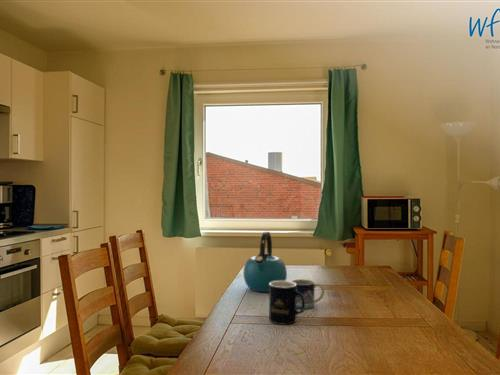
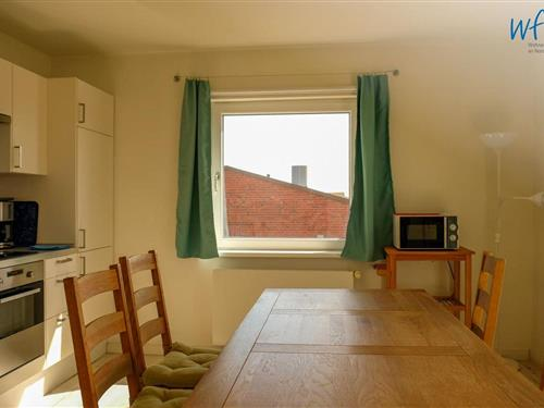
- mug (287, 302)
- kettle (264, 260)
- mug (307, 293)
